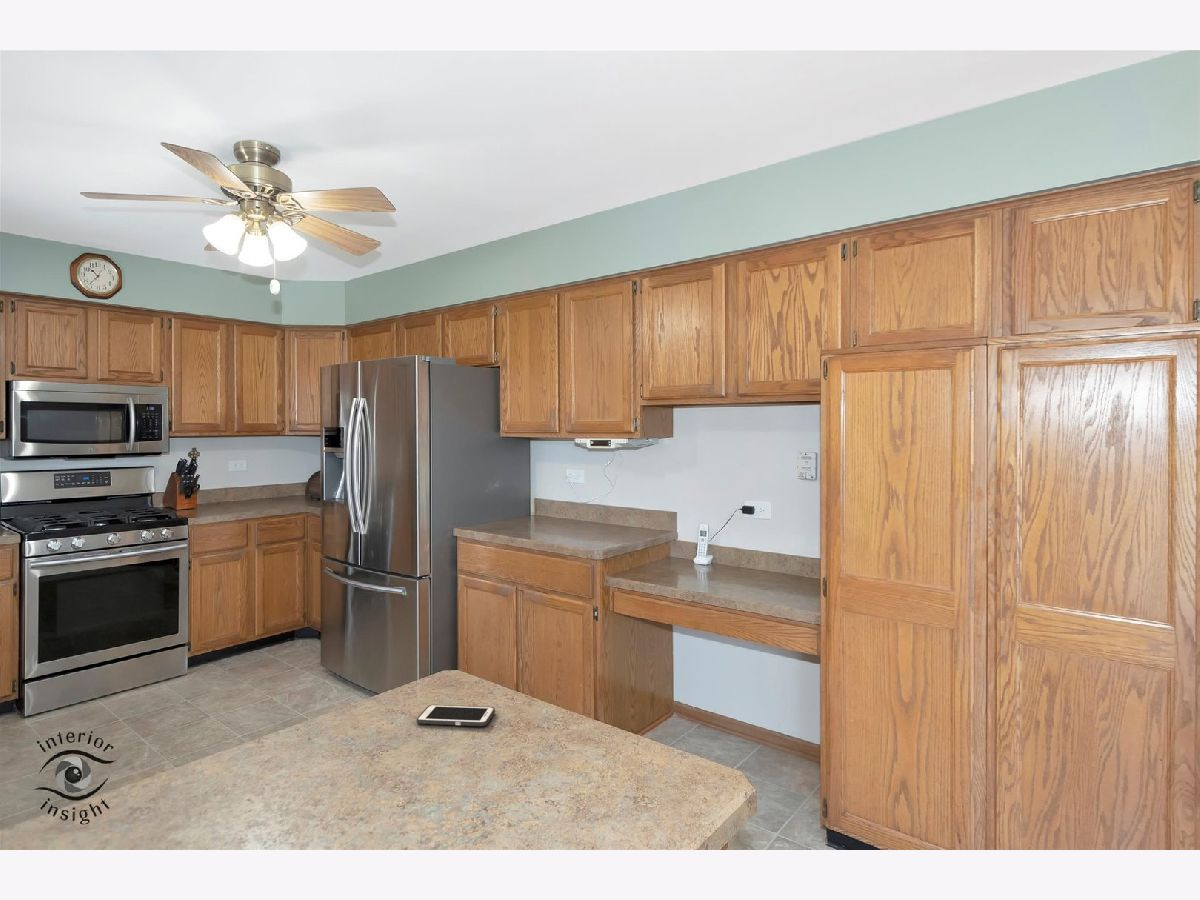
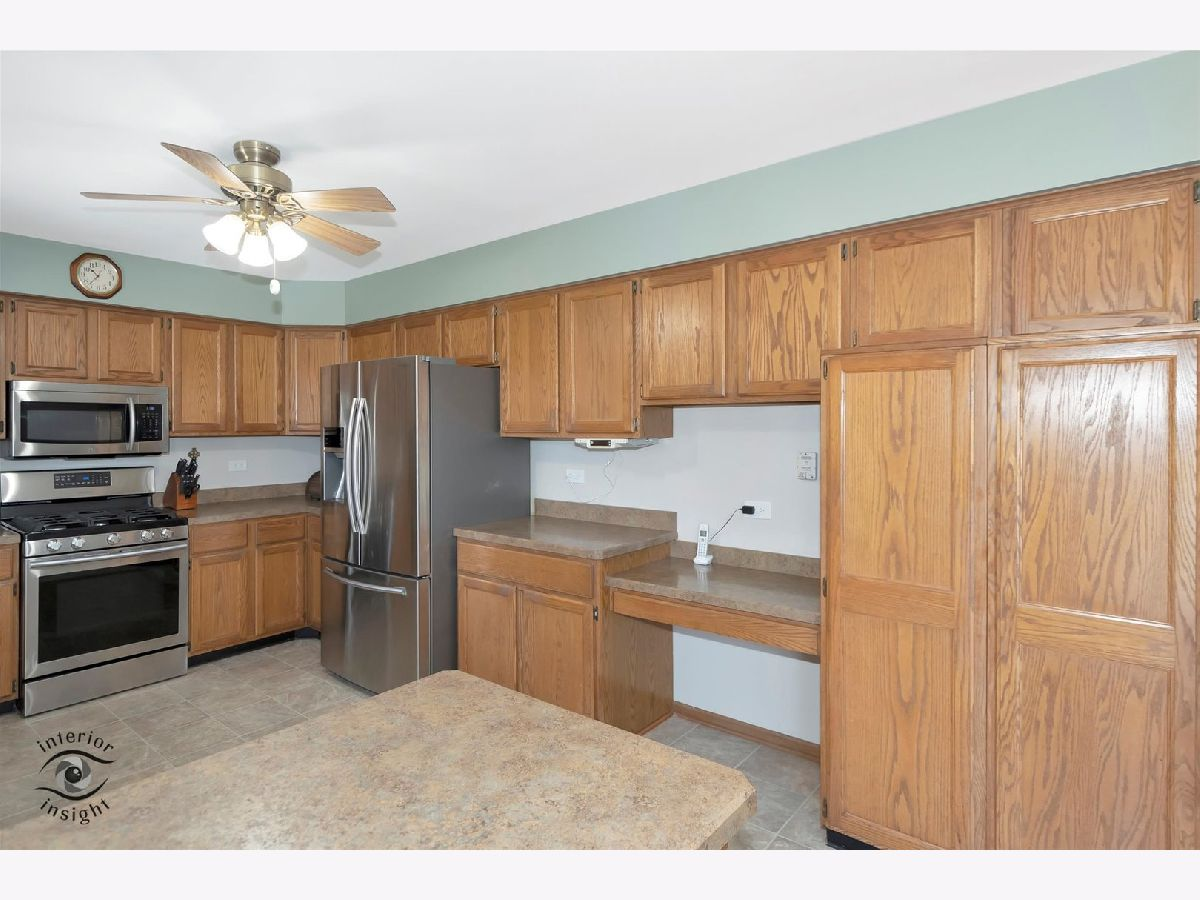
- cell phone (456, 715)
